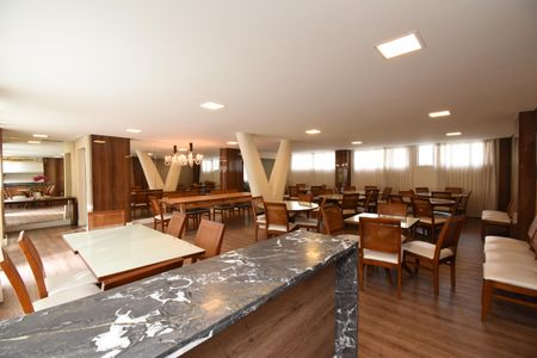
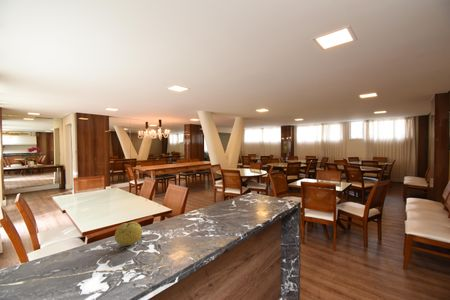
+ fruit (129, 233)
